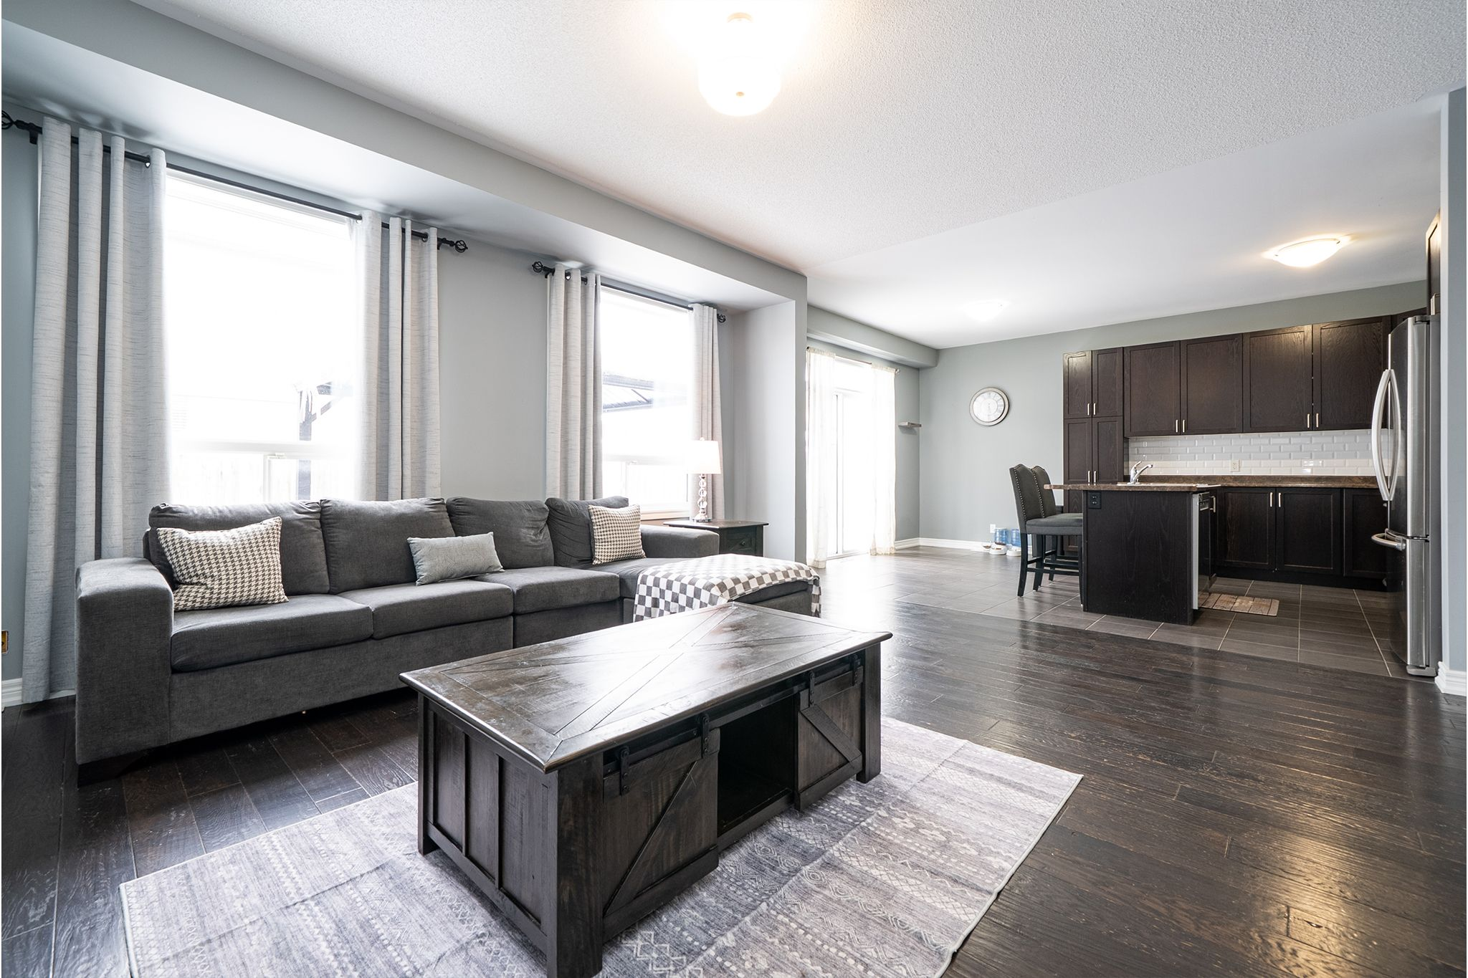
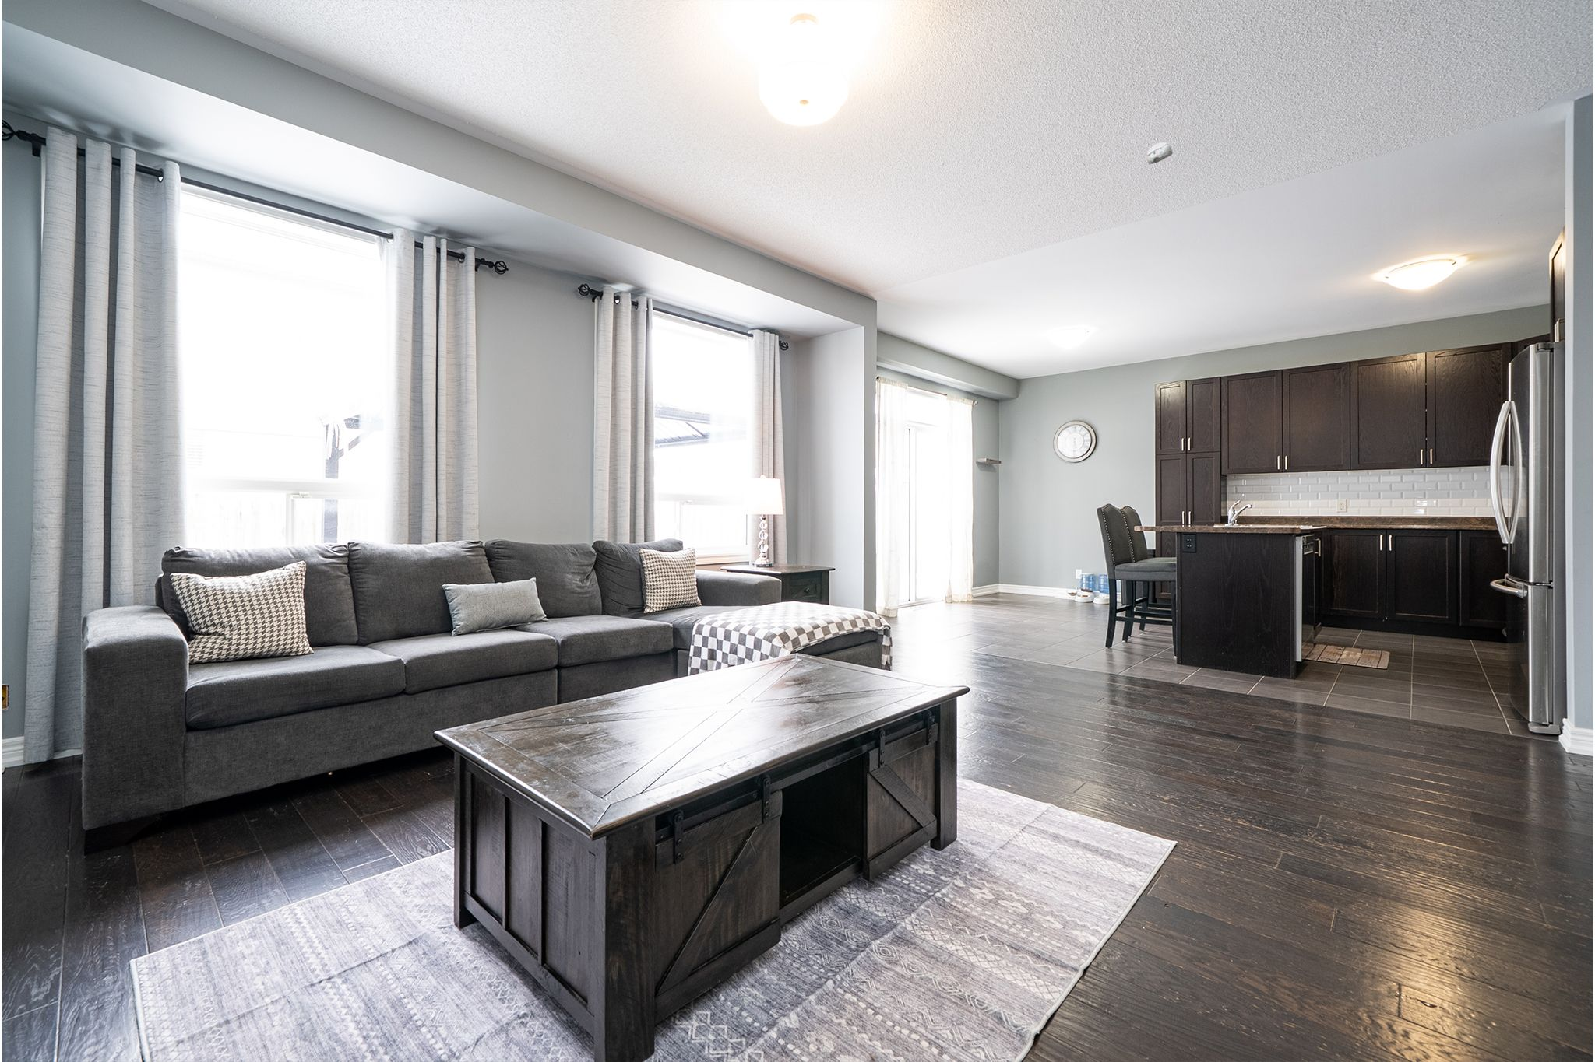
+ smoke detector (1160, 154)
